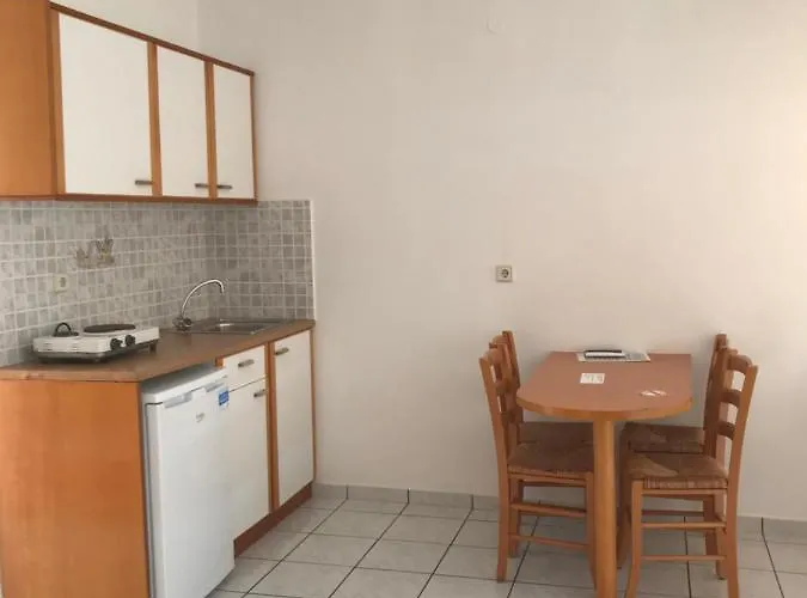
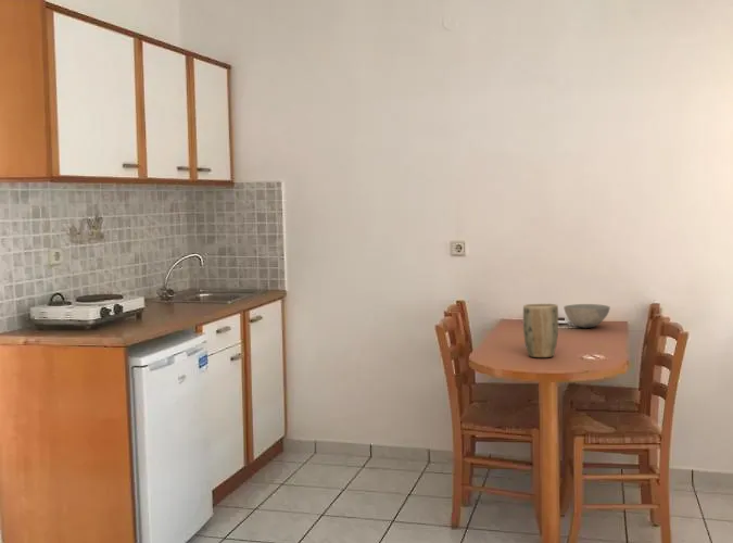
+ bowl (586, 316)
+ plant pot (541, 330)
